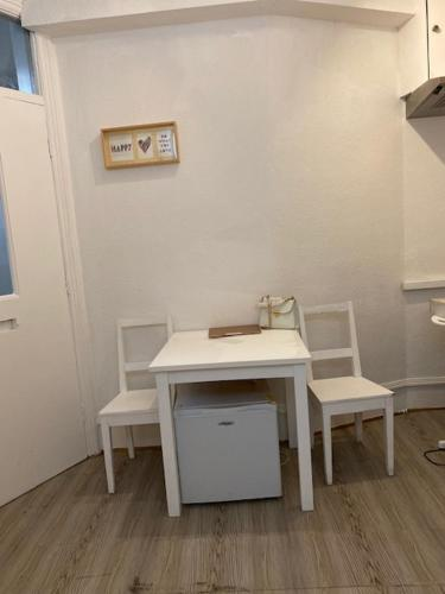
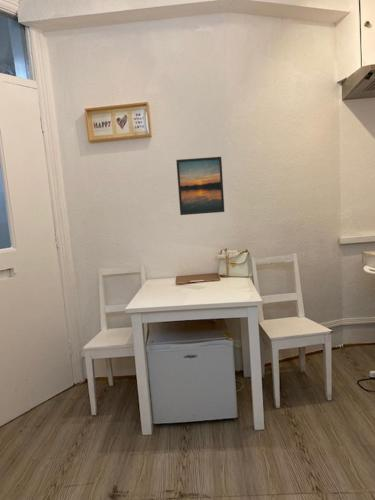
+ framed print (200, 186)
